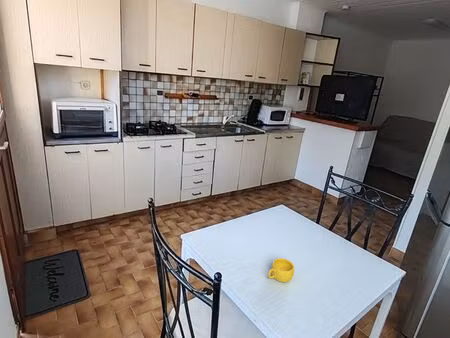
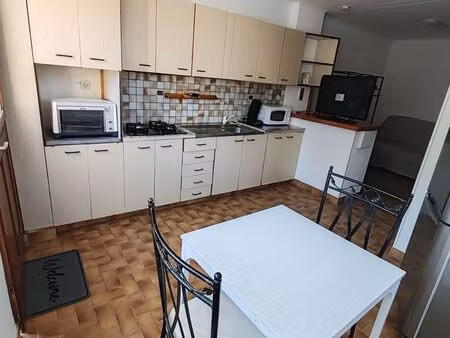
- cup (279, 271)
